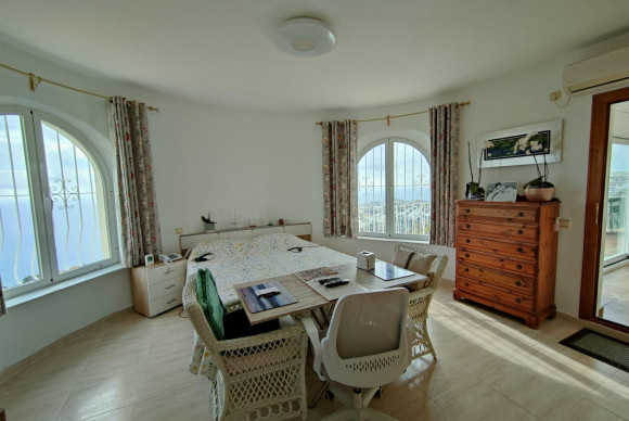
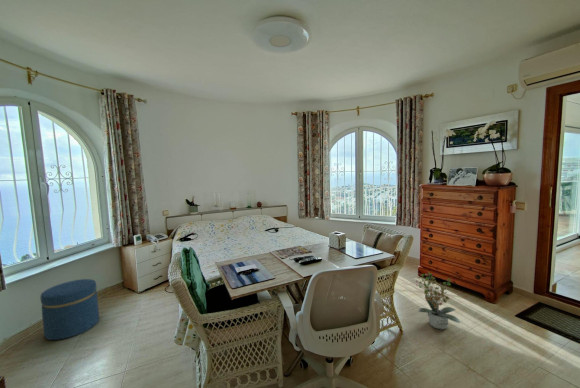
+ potted plant (434, 300)
+ ottoman (71, 306)
